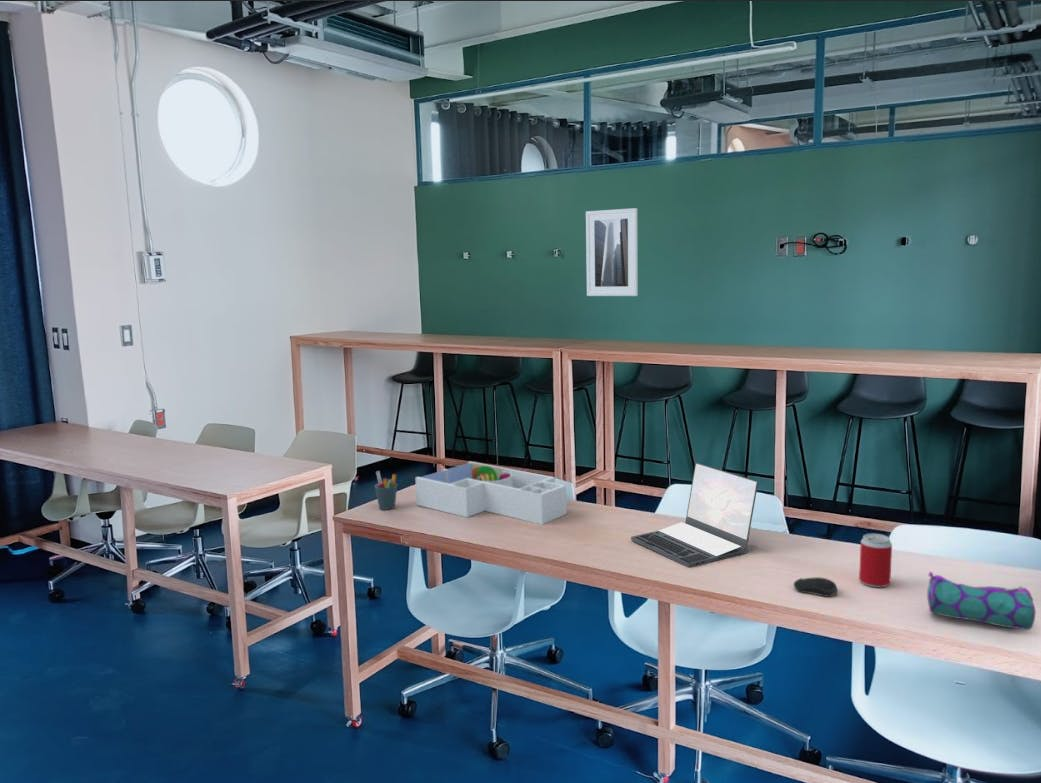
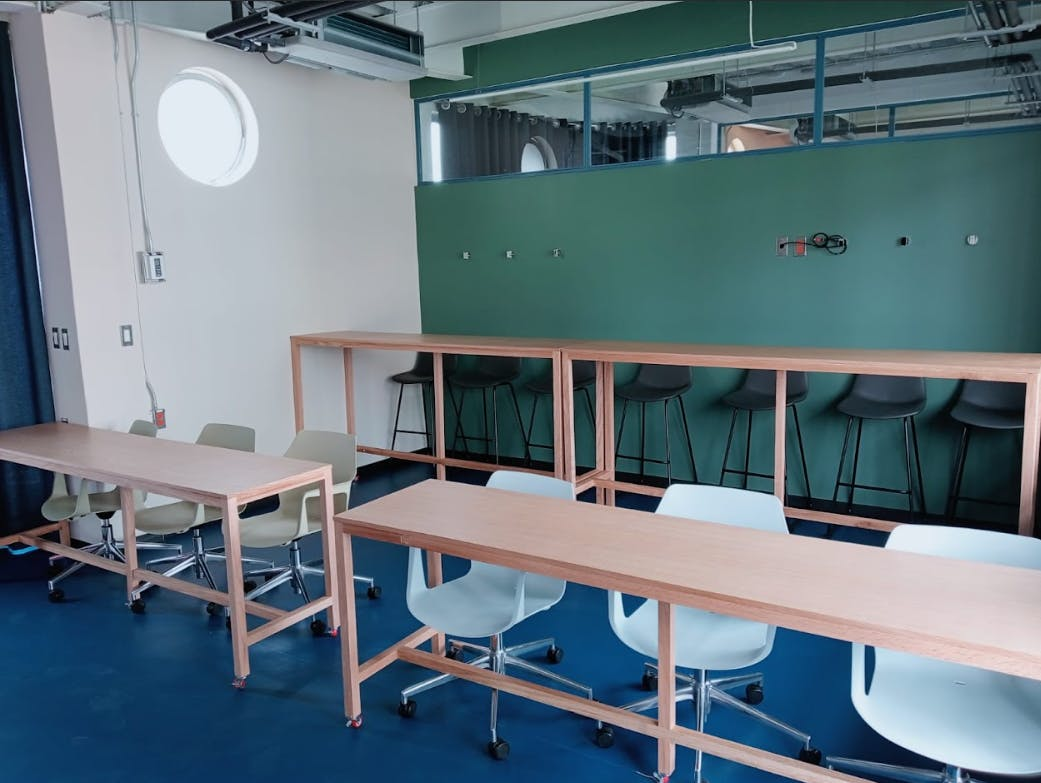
- beverage can (875, 560)
- computer mouse (815, 584)
- desk organizer (495, 493)
- pencil case (979, 600)
- pen holder (386, 490)
- laptop (692, 511)
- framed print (611, 253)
